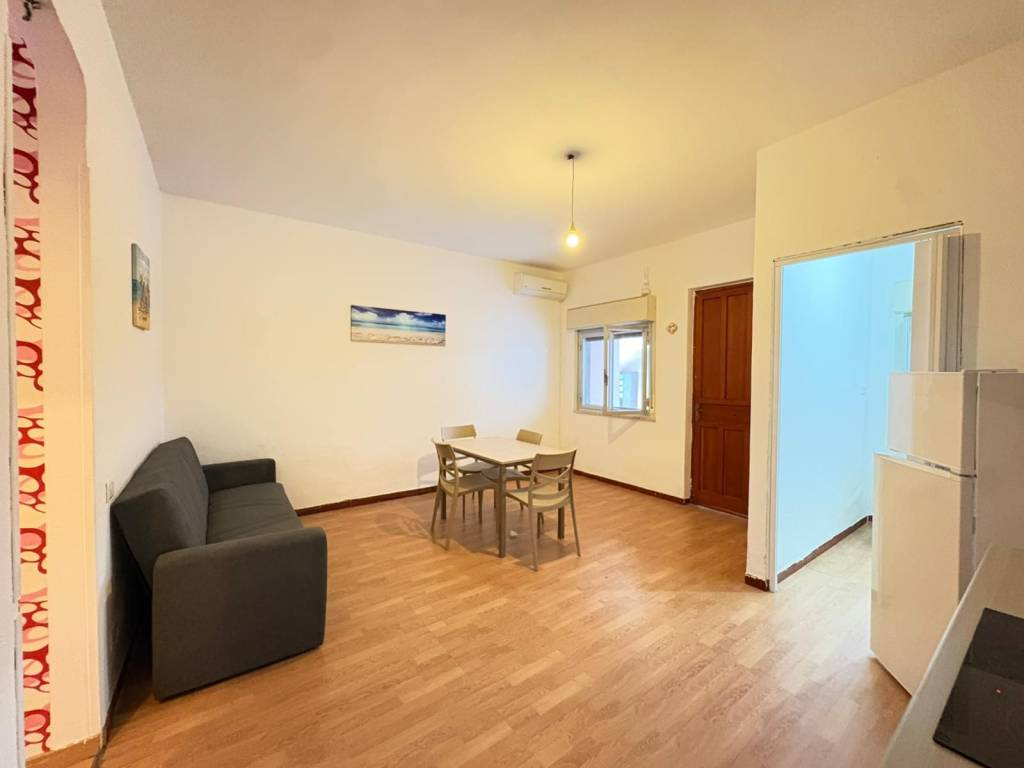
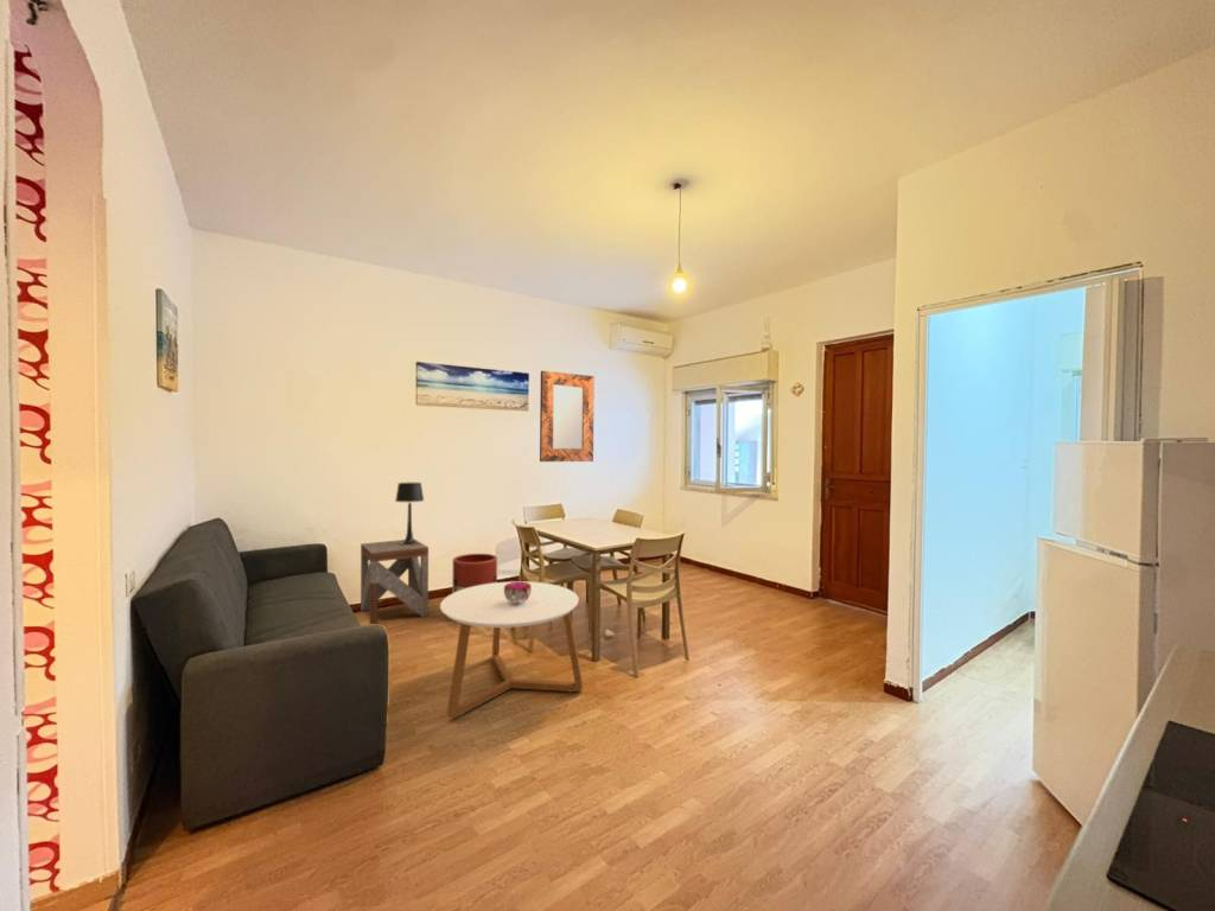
+ side table (394, 579)
+ home mirror (567, 418)
+ planter (475, 585)
+ decorative bowl (517, 593)
+ table lamp (409, 512)
+ coffee table (498, 643)
